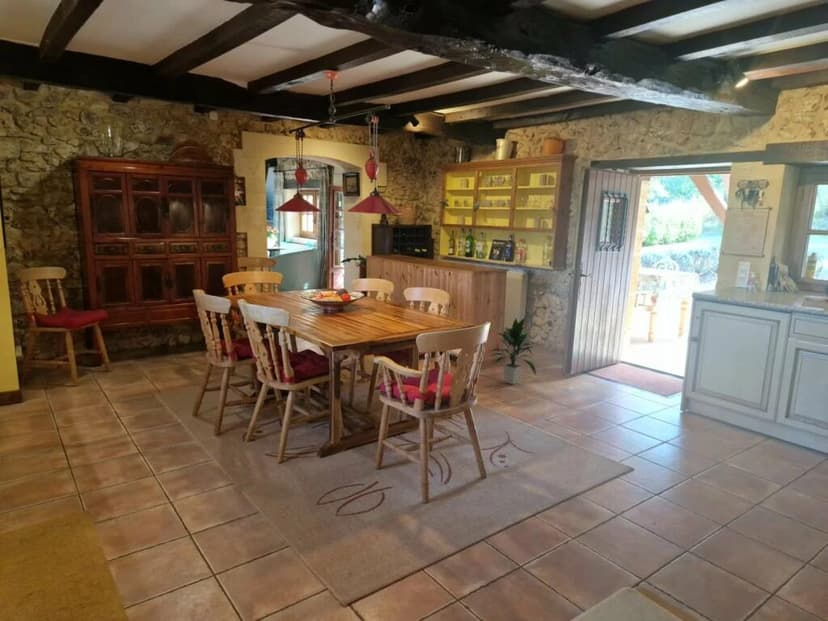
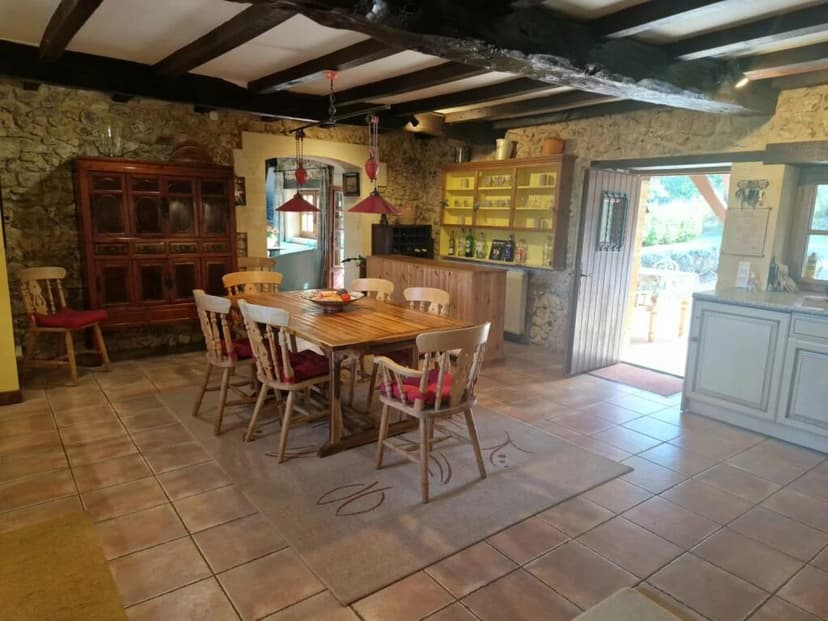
- indoor plant (515, 351)
